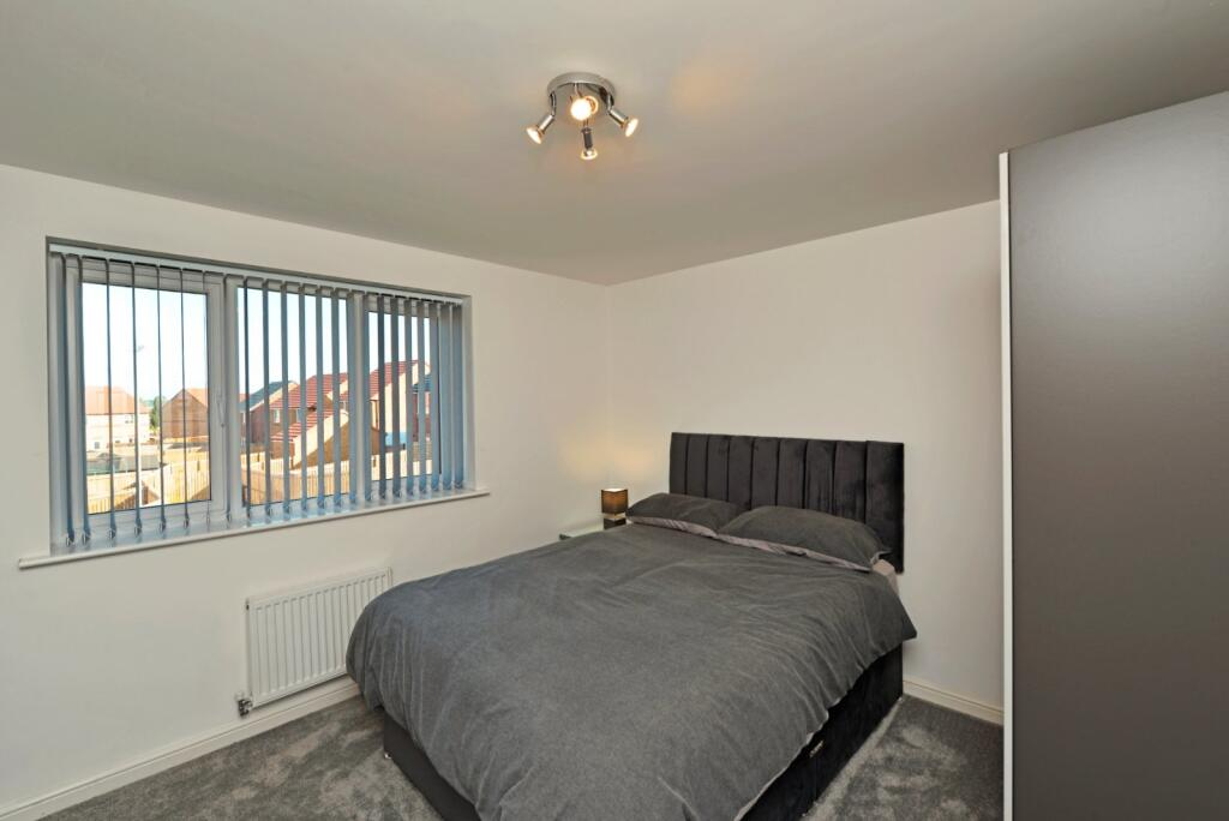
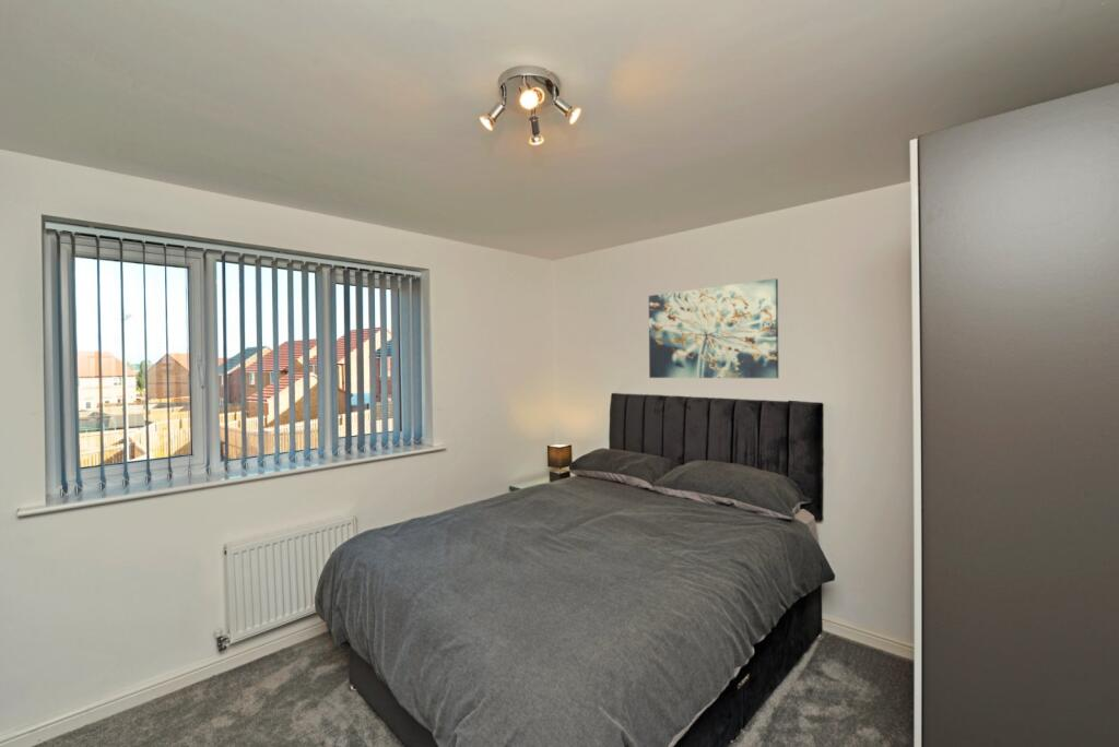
+ wall art (707, 333)
